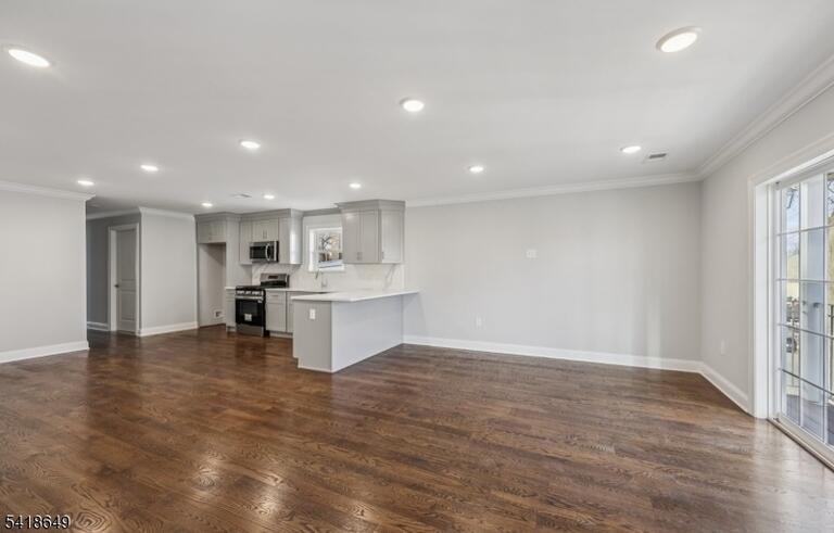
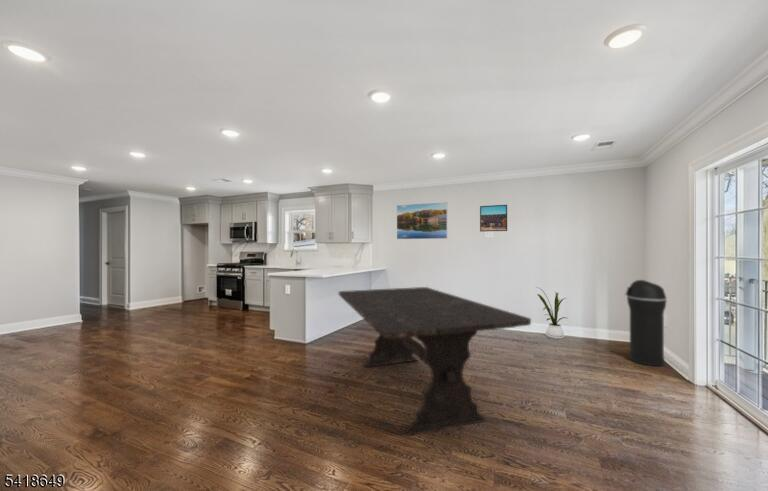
+ trash can (644, 320)
+ house plant (552, 311)
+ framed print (493, 218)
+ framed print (421, 221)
+ dining table (413, 345)
